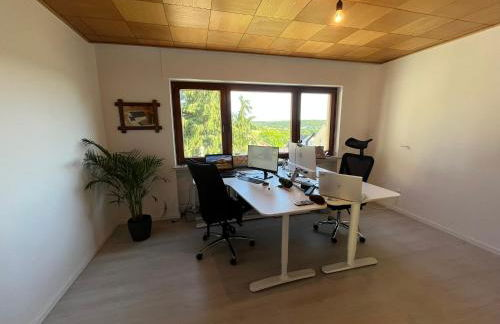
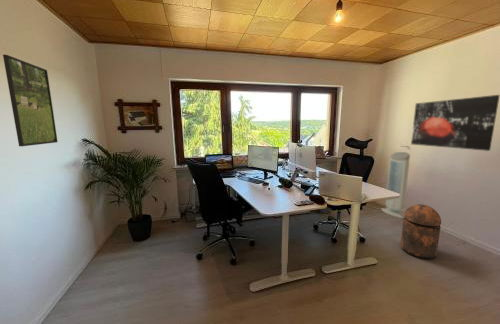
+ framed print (34, 104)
+ trash can (420, 228)
+ wall art (447, 123)
+ air purifier (397, 183)
